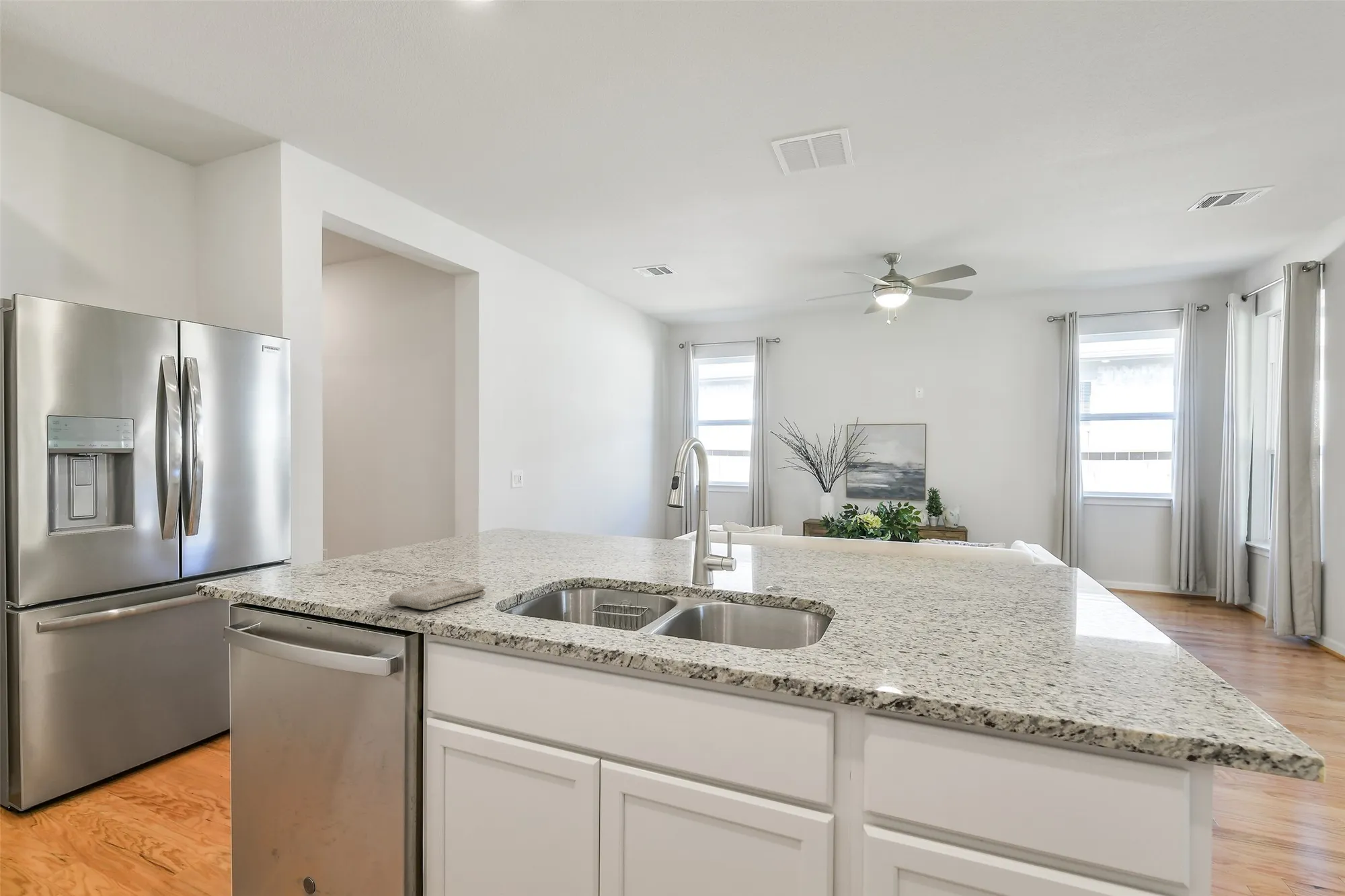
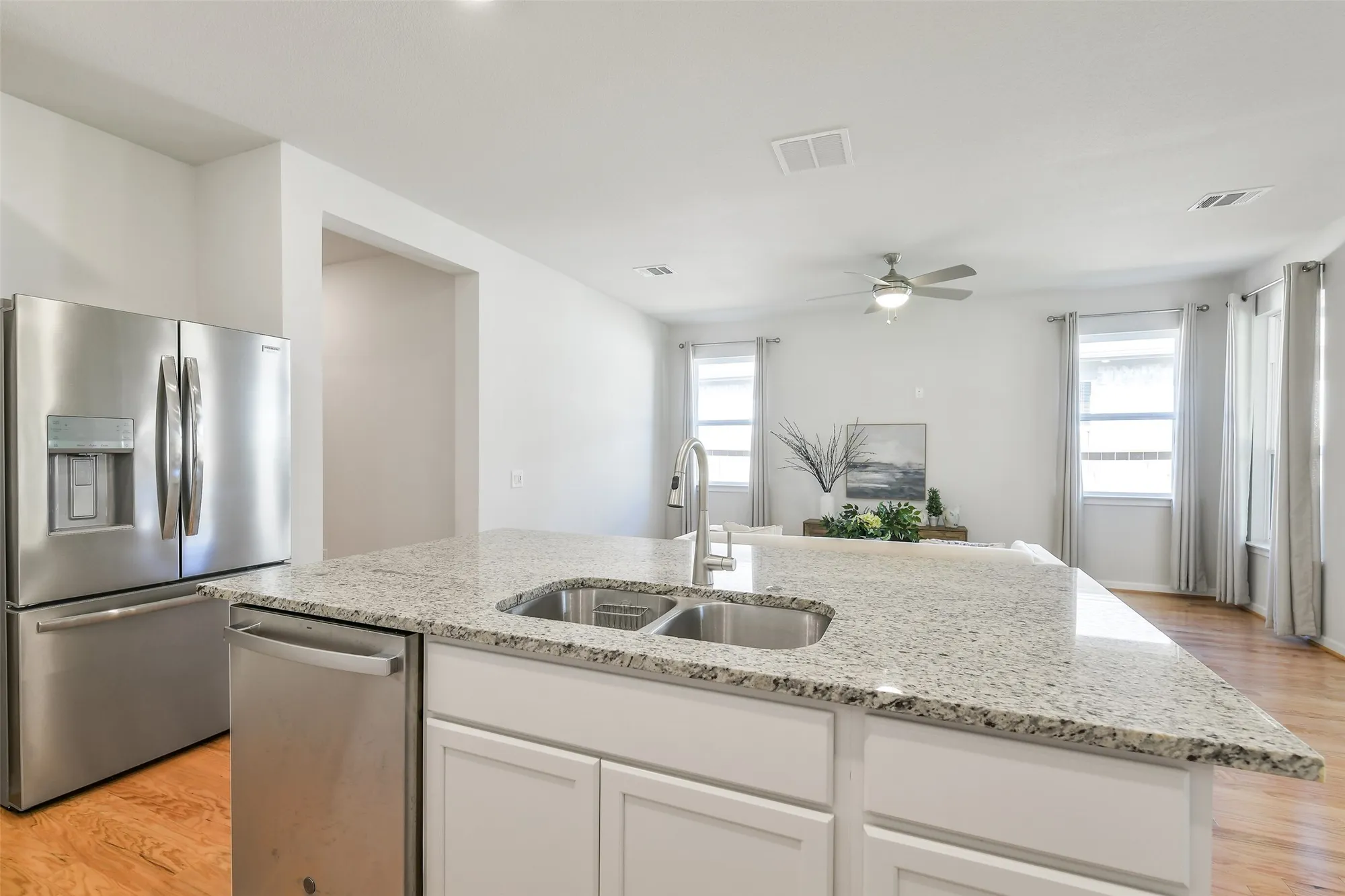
- washcloth (440, 594)
